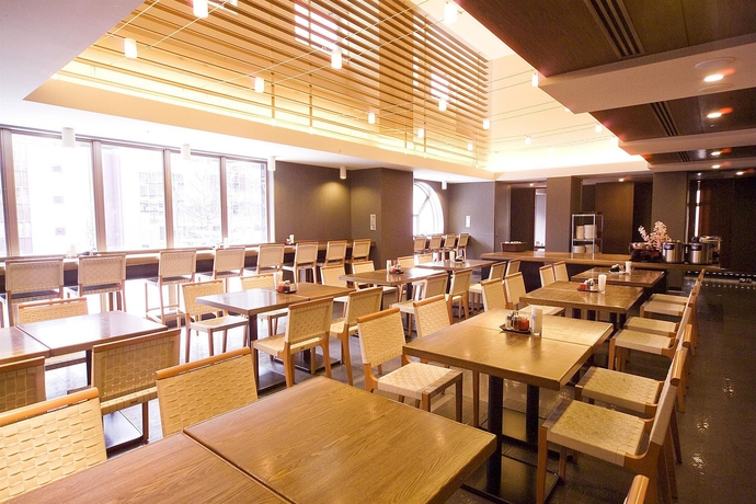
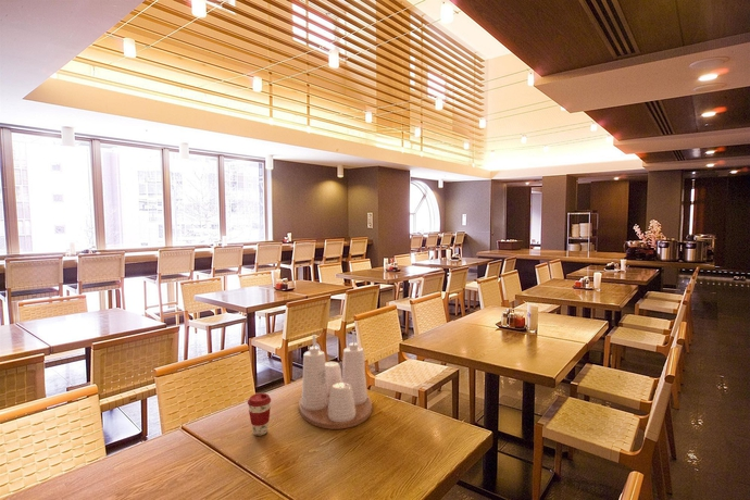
+ condiment set (335, 370)
+ coffee cup (260, 414)
